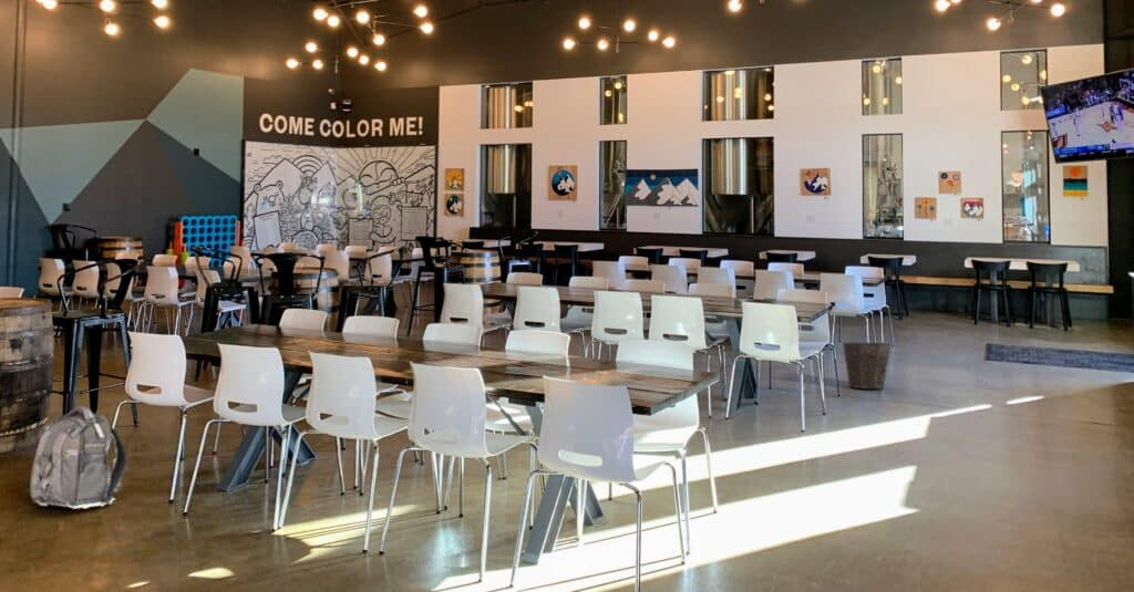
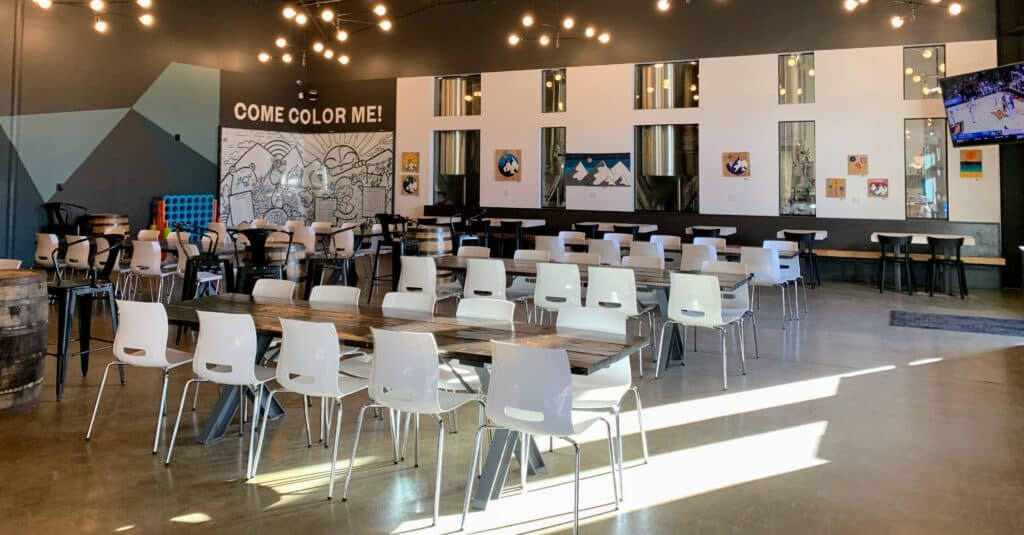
- waste bin (866, 365)
- backpack (79, 455)
